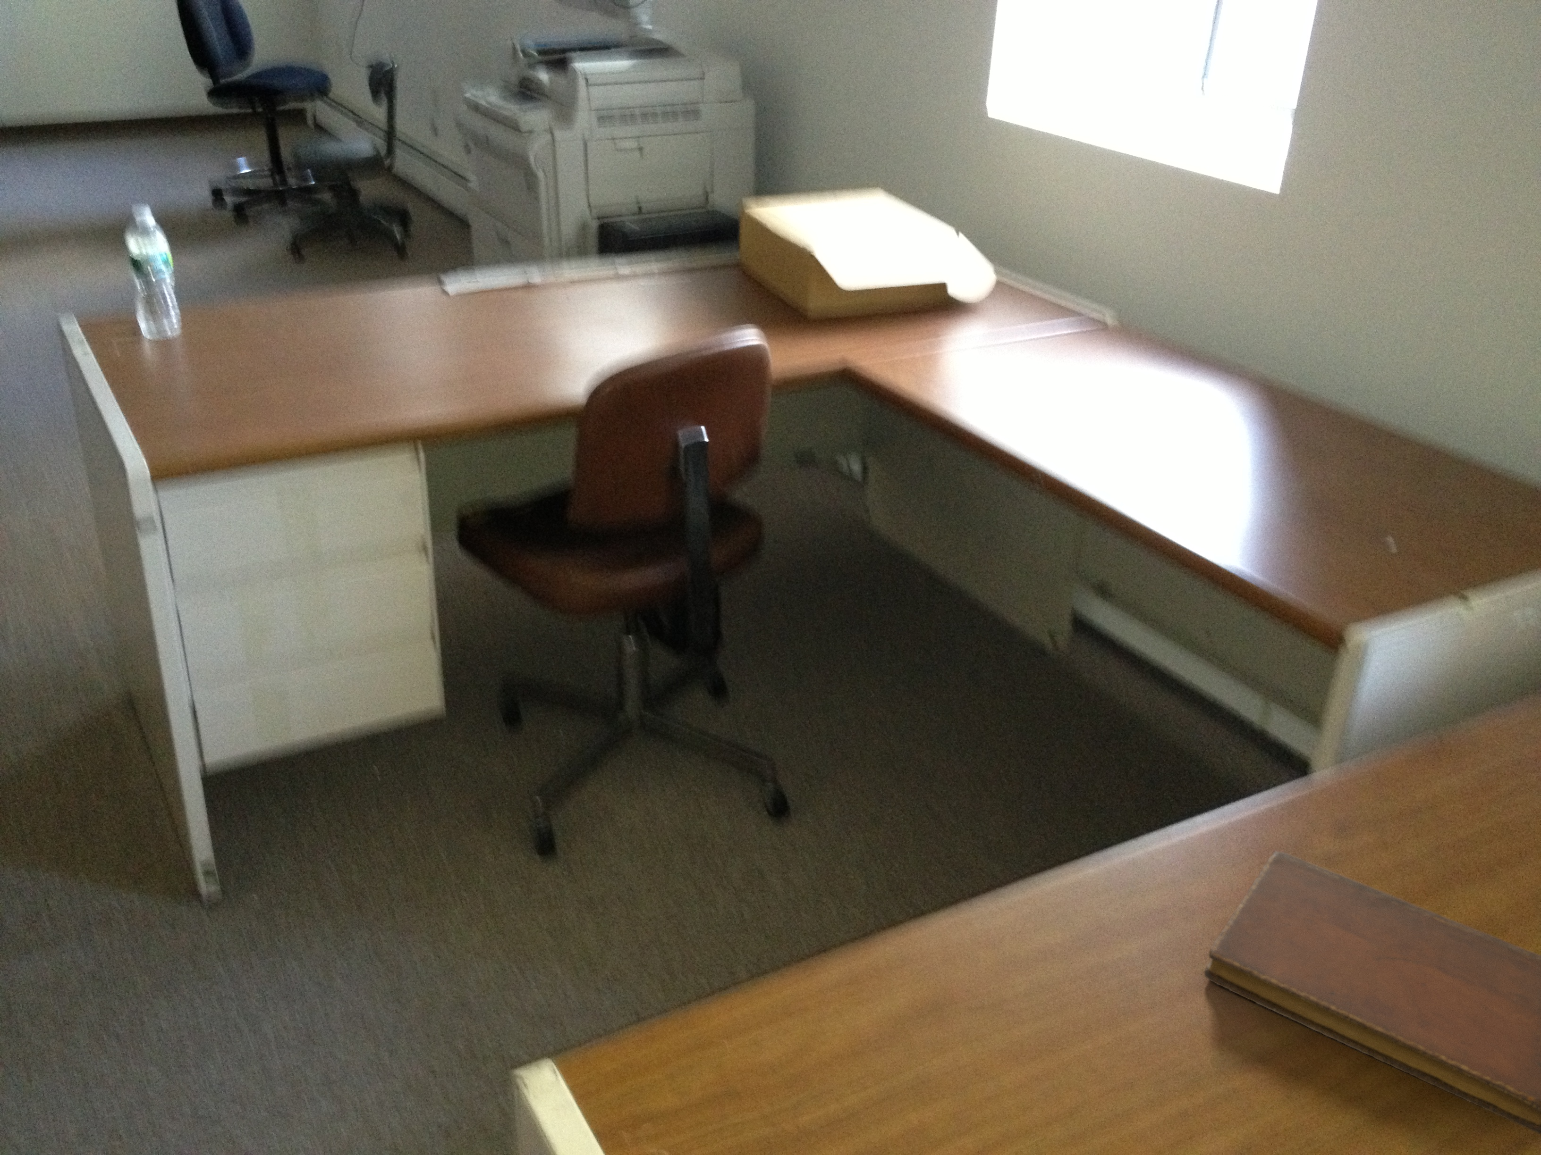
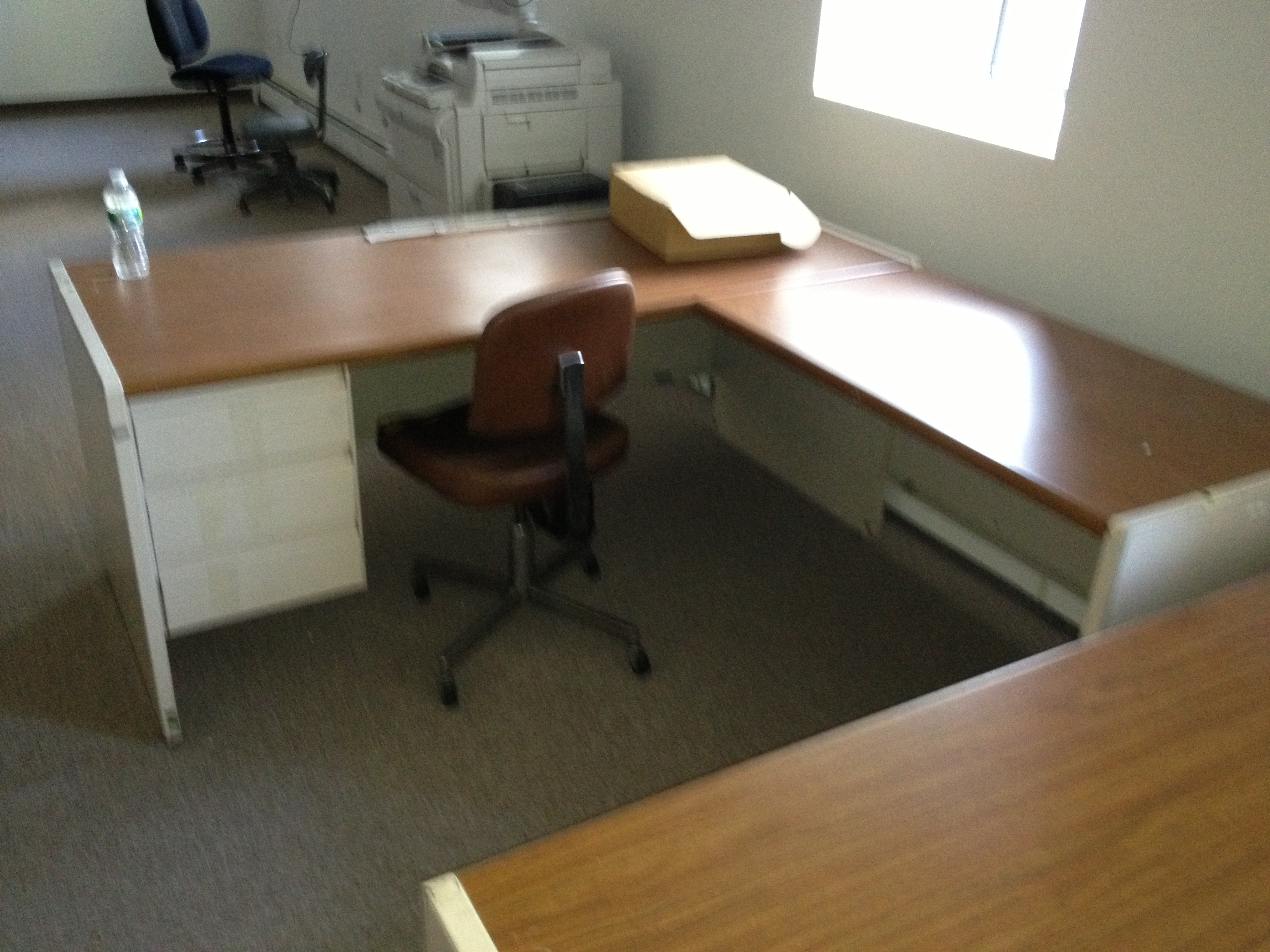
- notebook (1397, 974)
